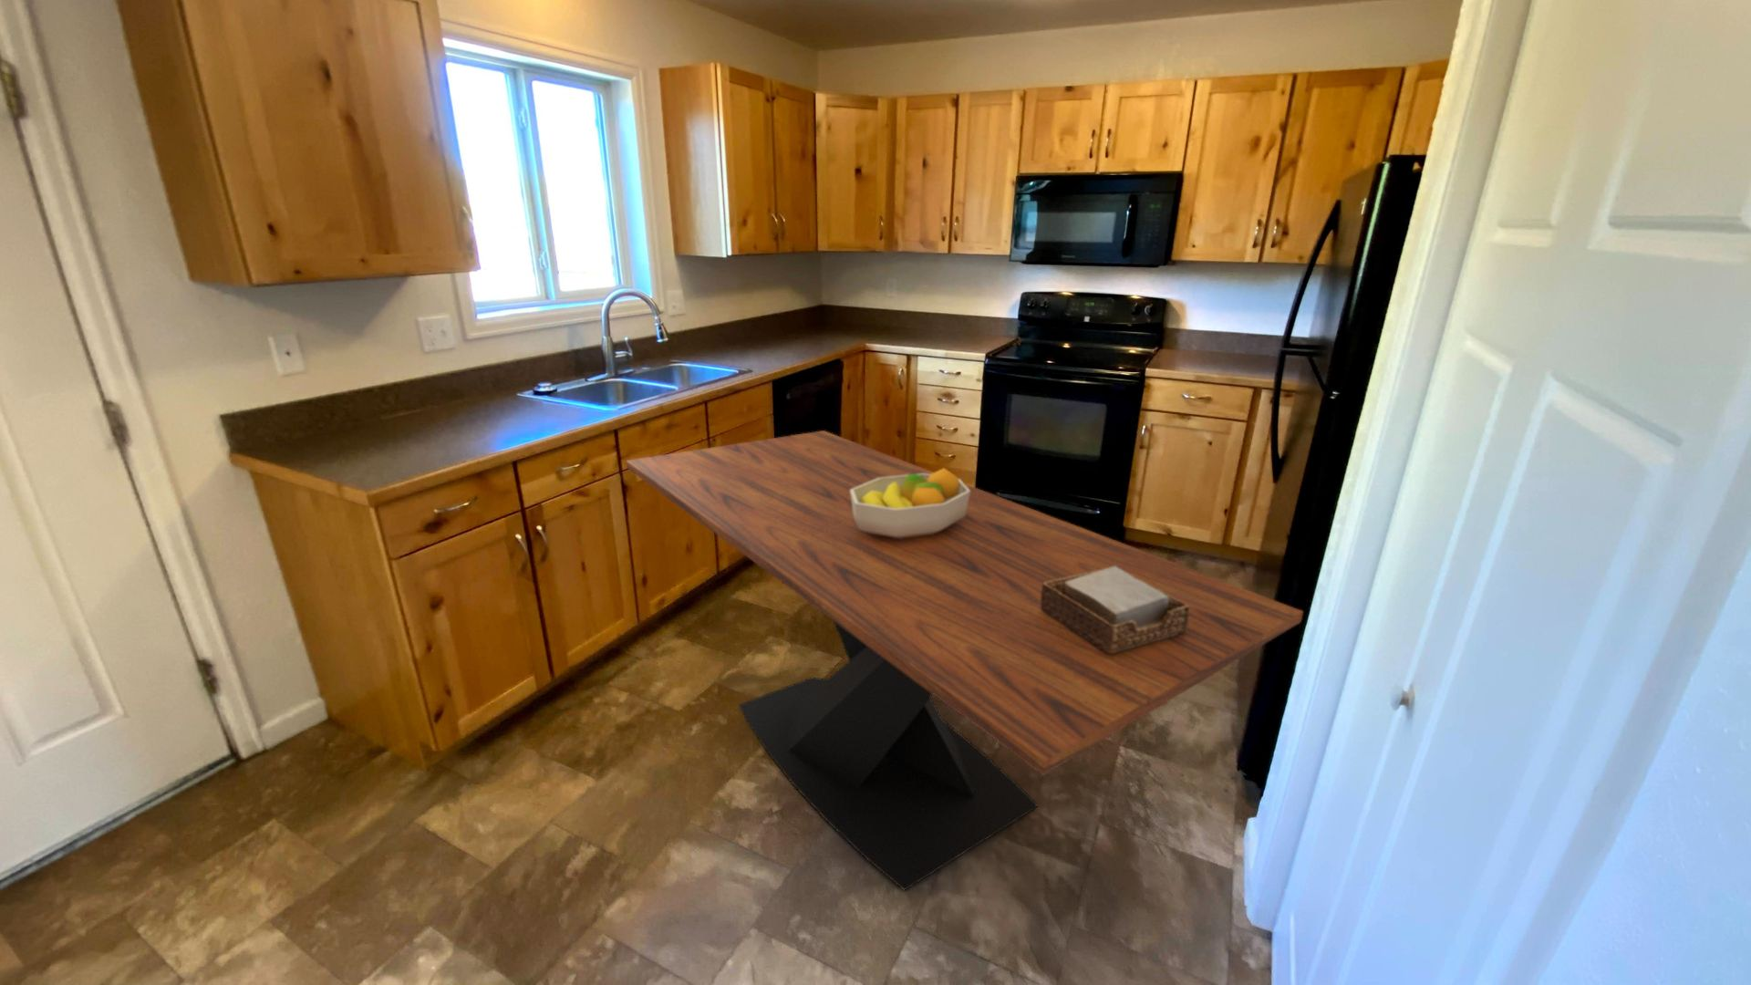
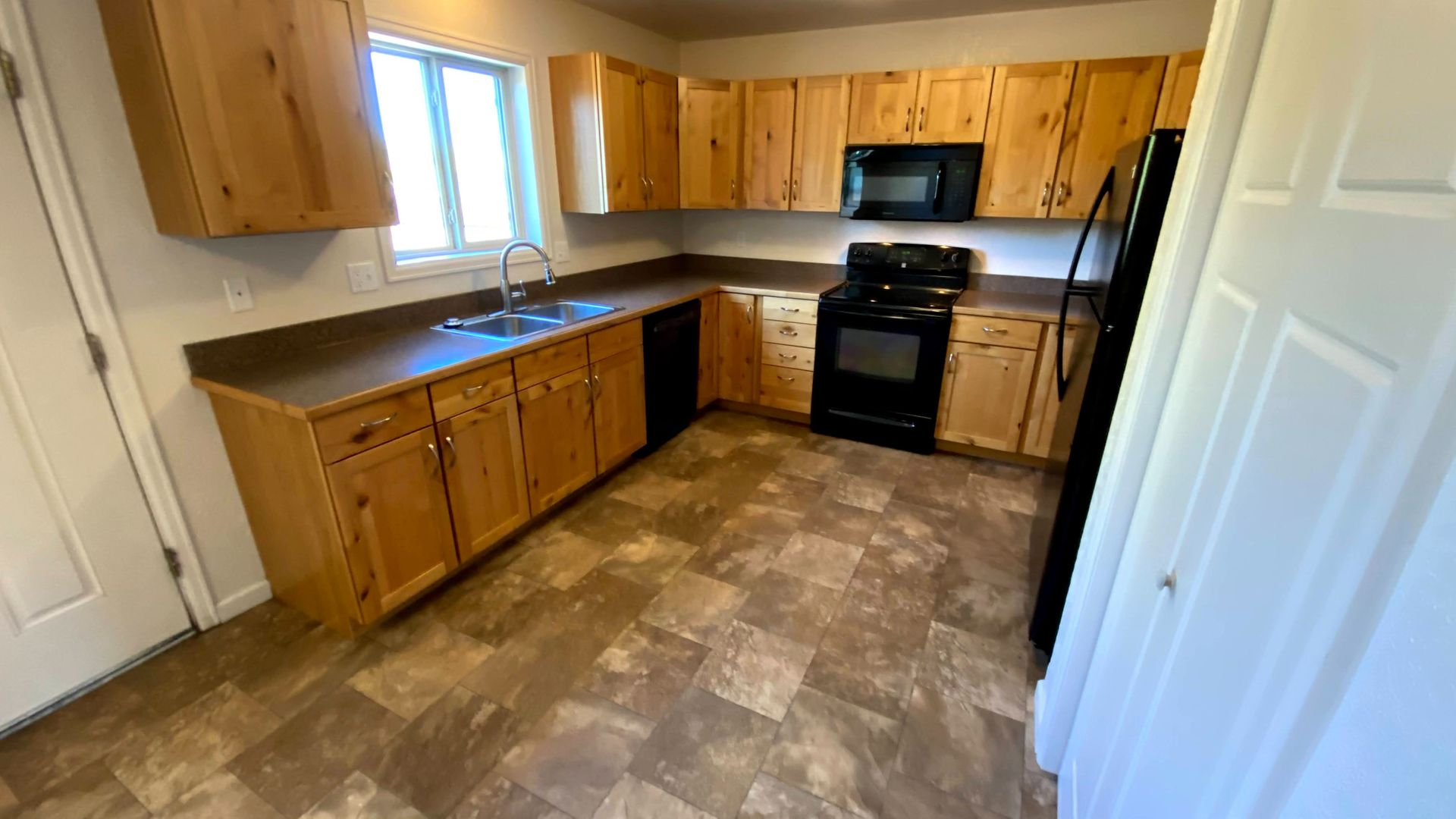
- dining table (879, 641)
- napkin holder (1112, 601)
- fruit bowl (909, 498)
